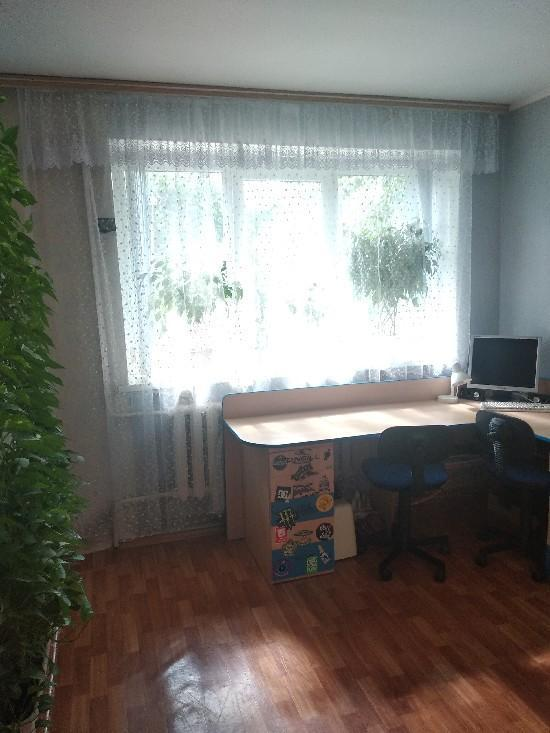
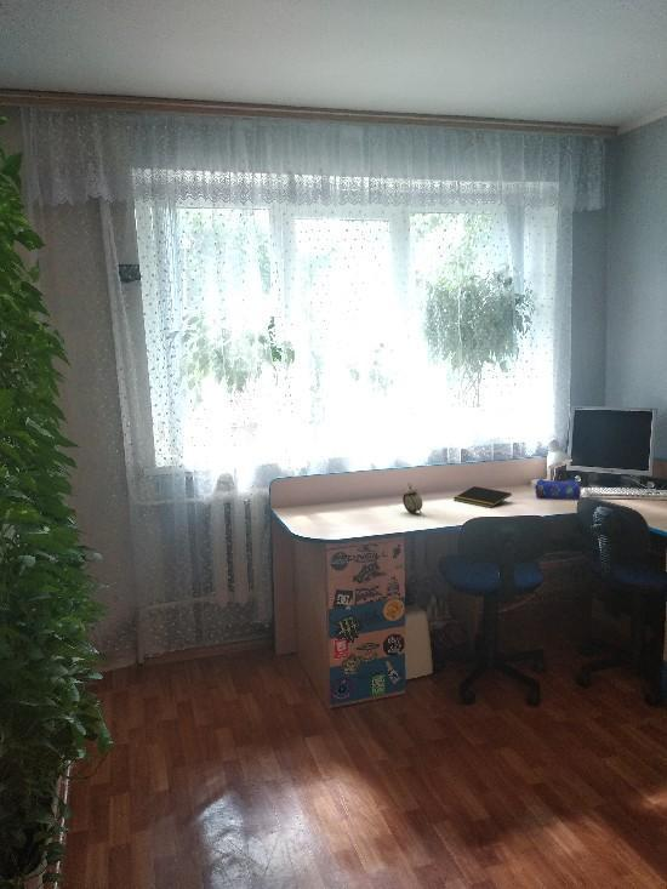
+ notepad (481, 496)
+ pencil case (557, 488)
+ alarm clock (412, 497)
